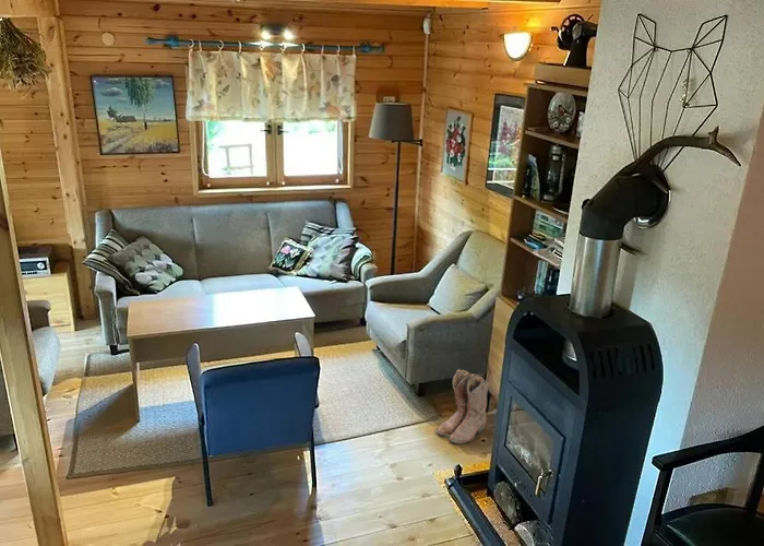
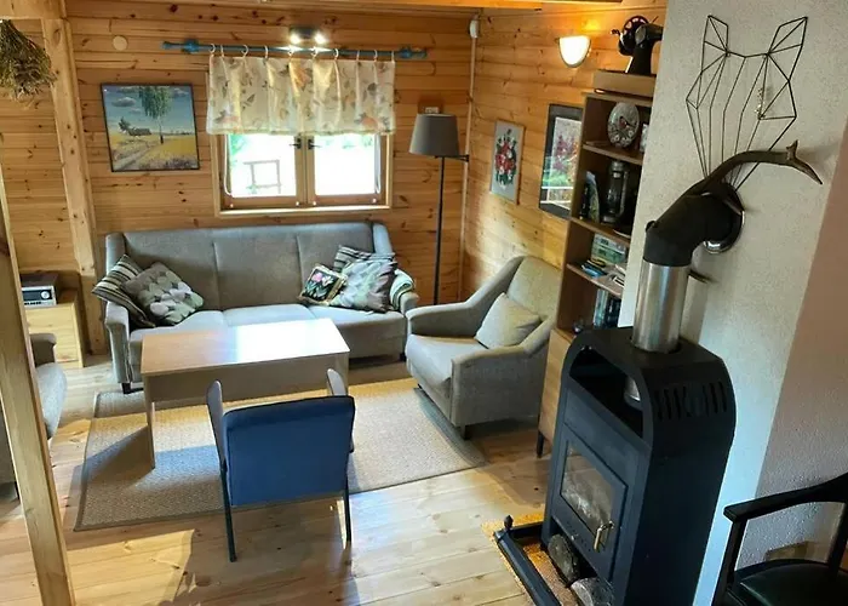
- boots (463, 404)
